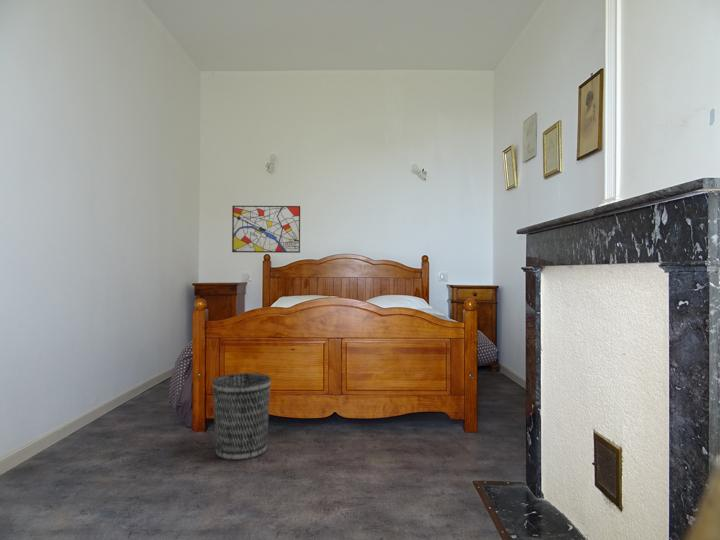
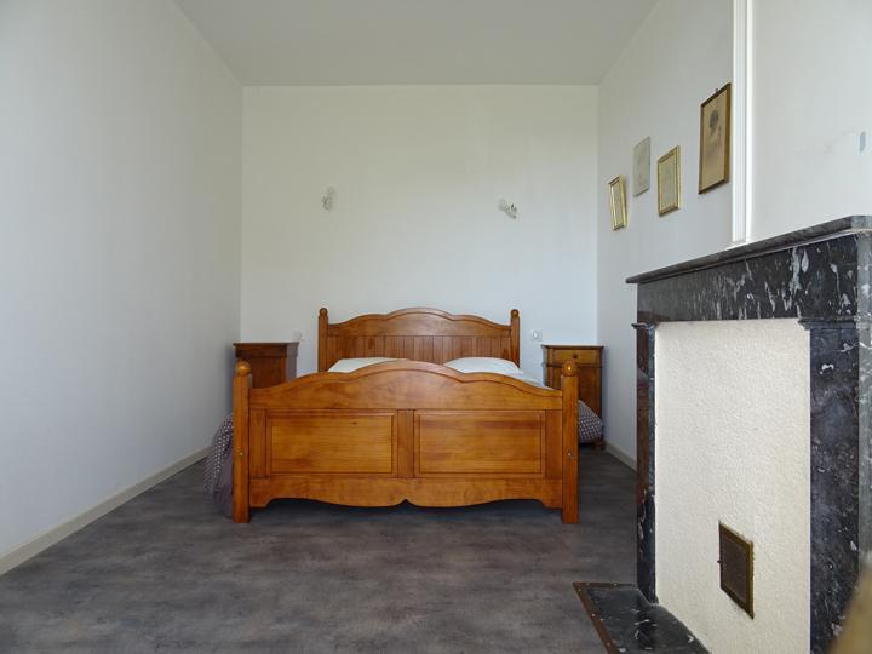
- wastebasket (241, 414)
- wall art (266, 229)
